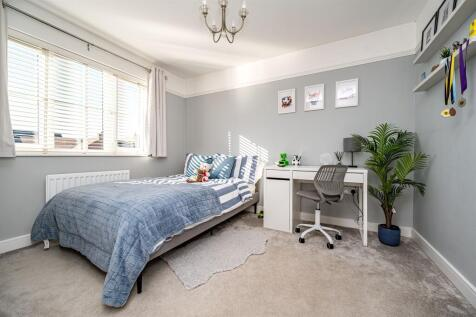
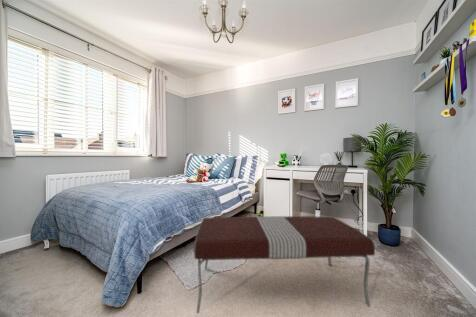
+ bench (275, 254)
